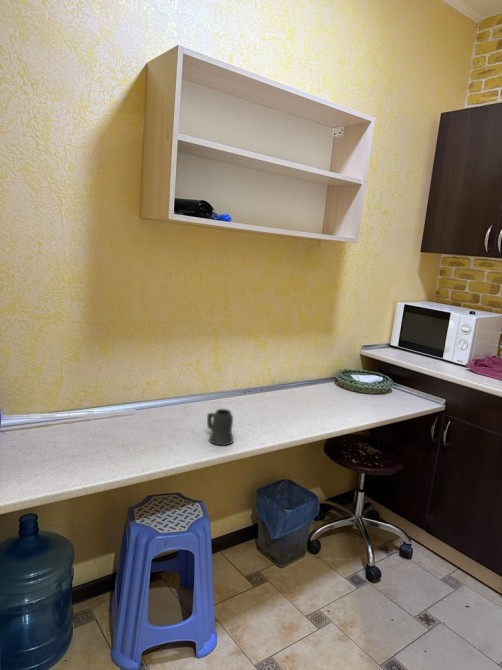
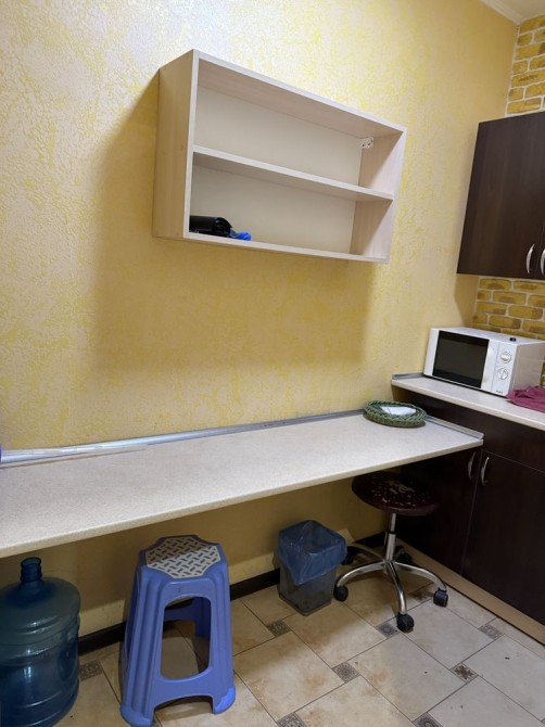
- mug (219, 424)
